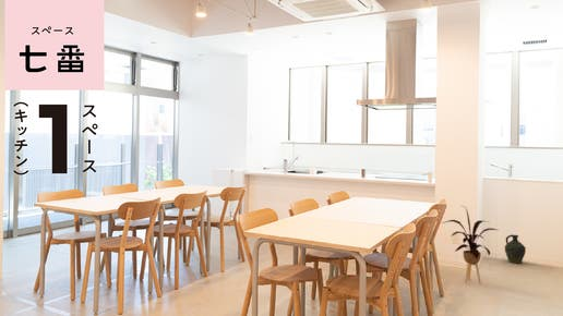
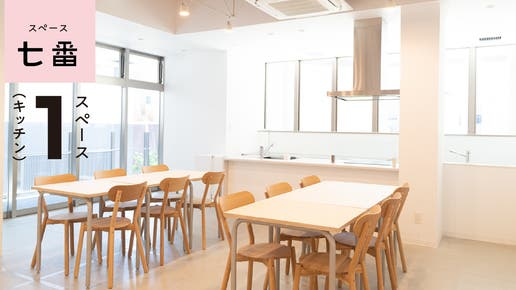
- ceramic jug (515, 248)
- house plant (470, 242)
